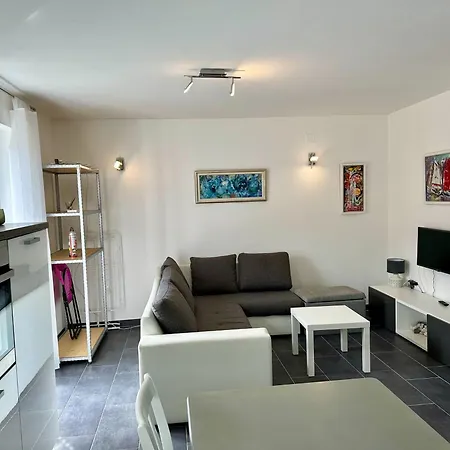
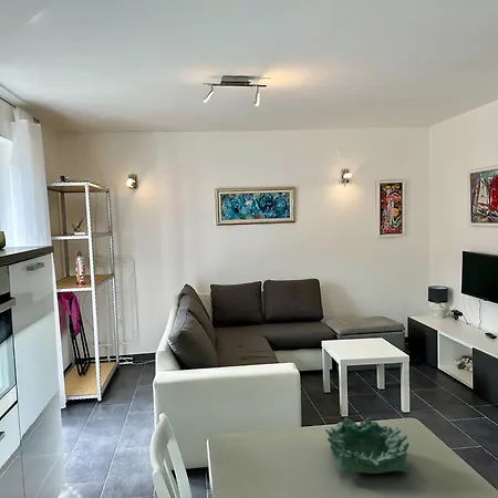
+ decorative bowl (366, 447)
